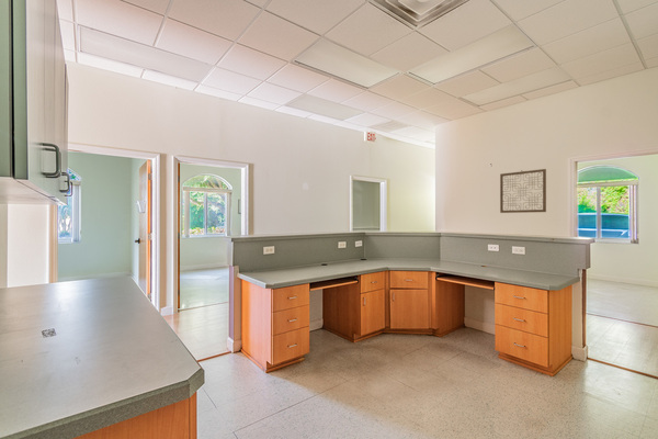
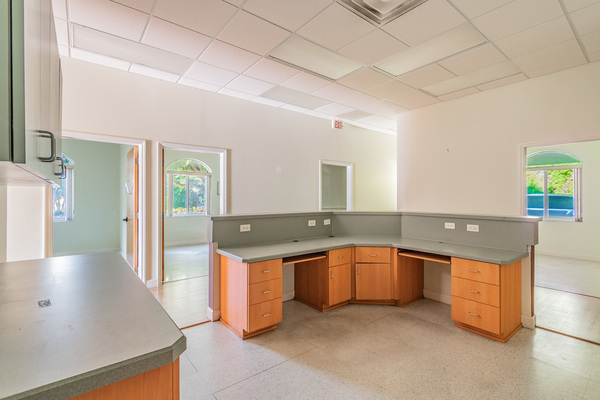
- wall art (522, 190)
